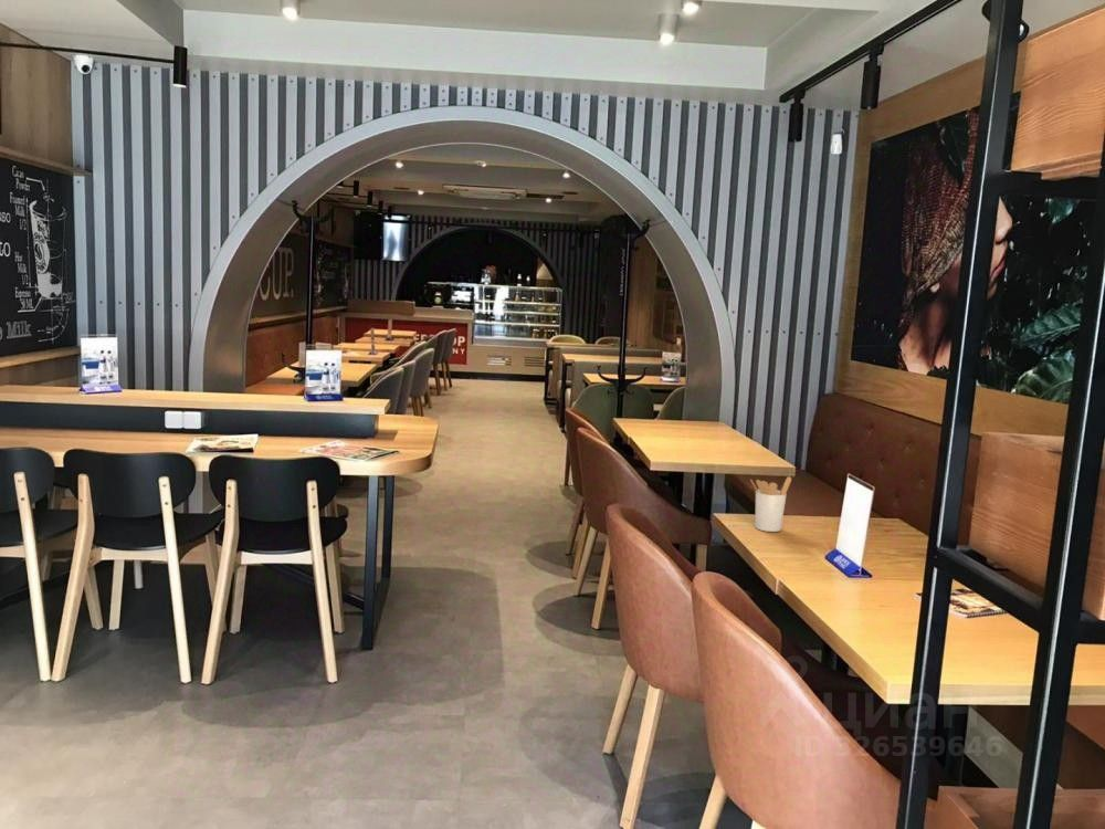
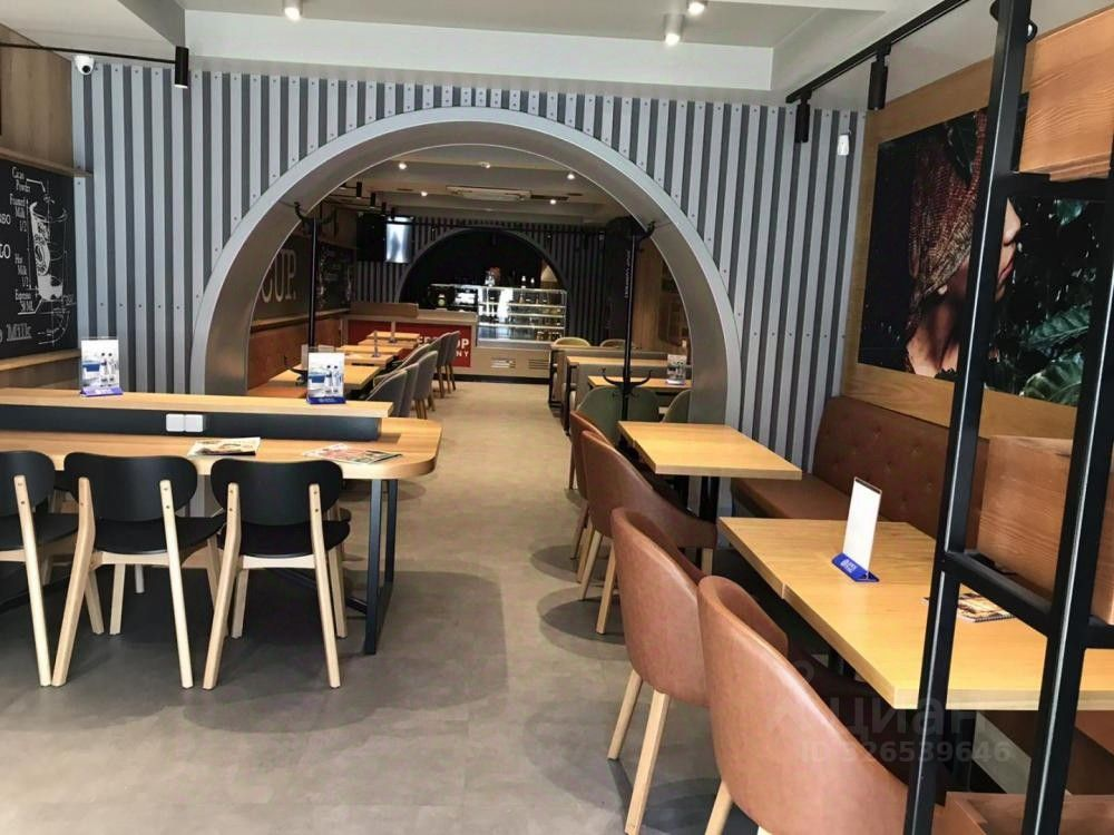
- utensil holder (768, 503)
